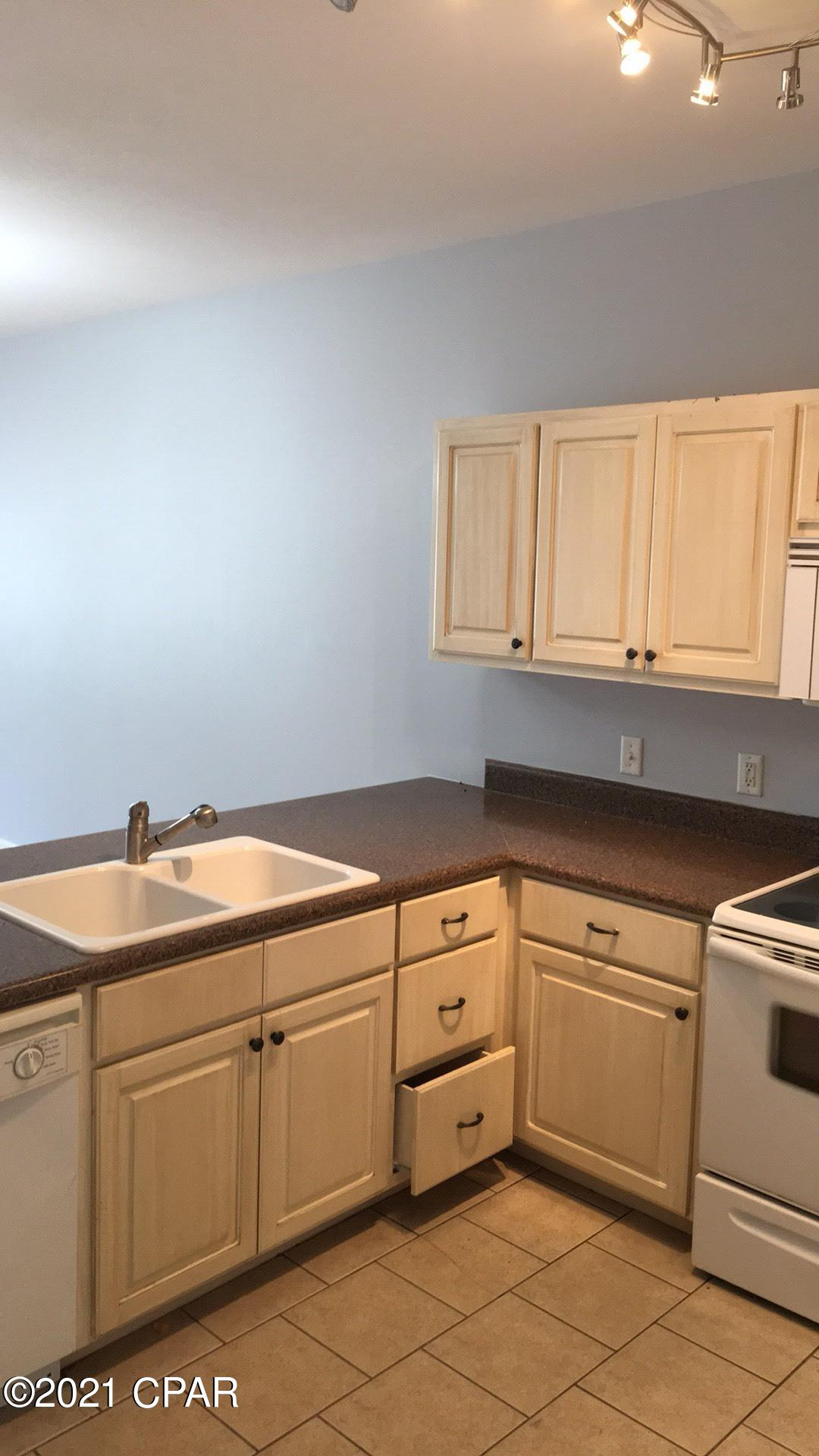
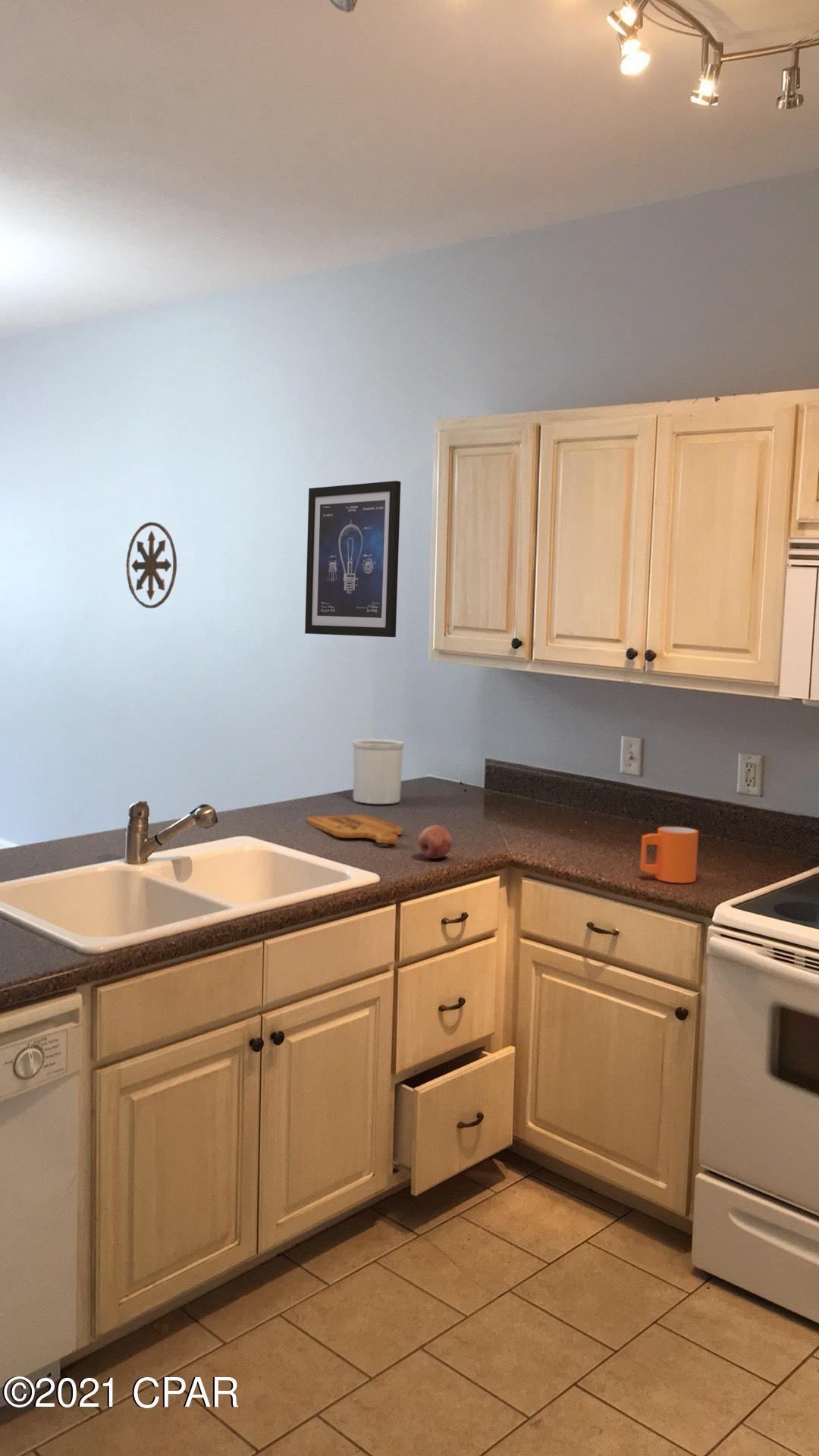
+ utensil holder (377, 770)
+ wall art (350, 560)
+ medallion (150, 565)
+ mug (671, 855)
+ cutting board (361, 829)
+ fruit (435, 842)
